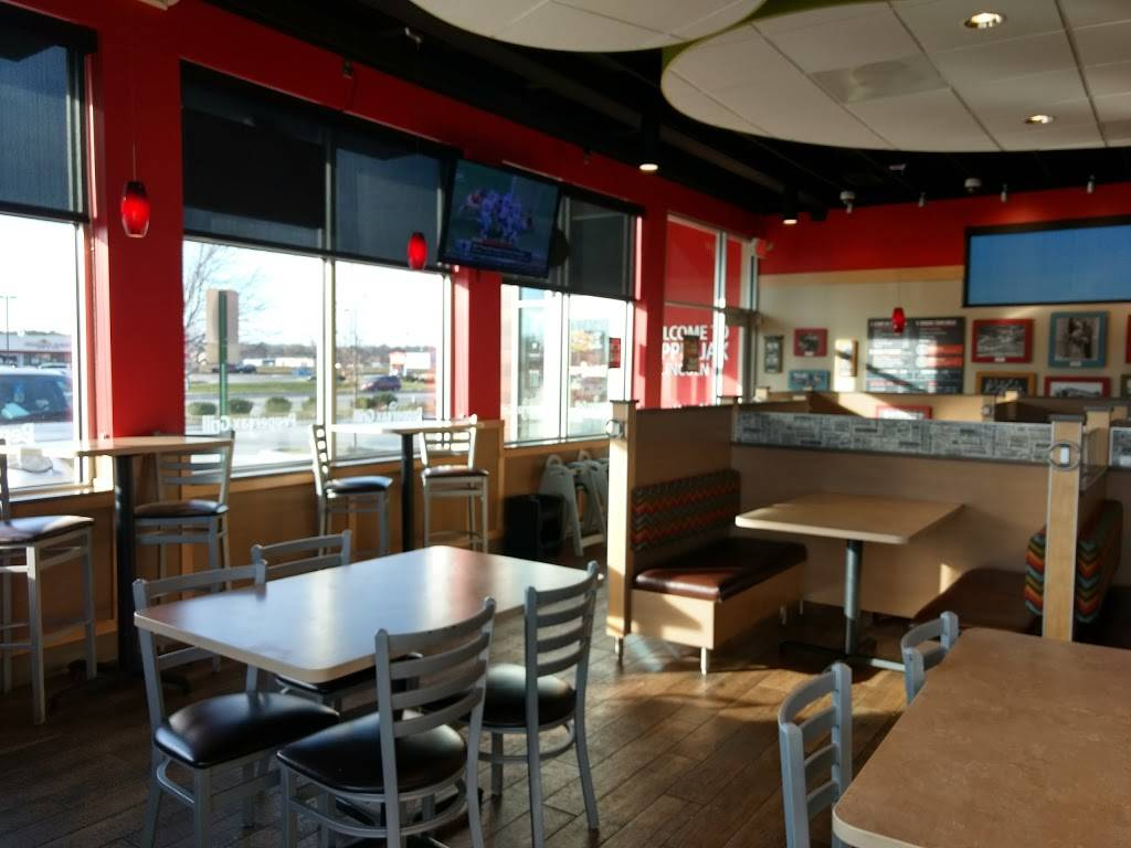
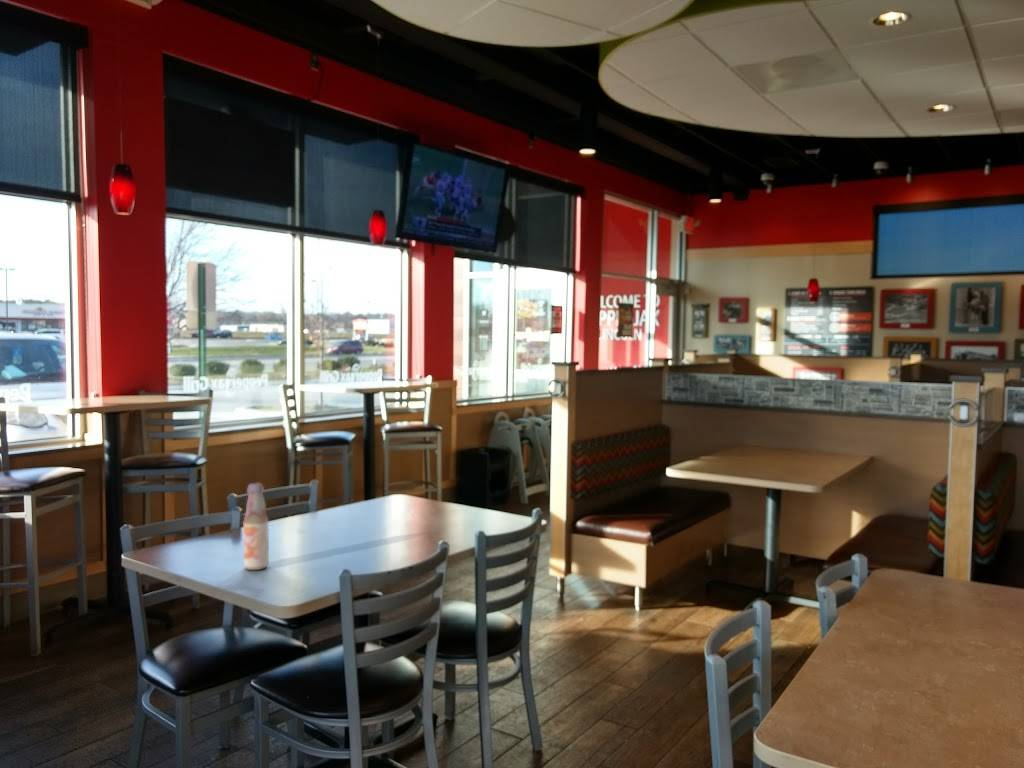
+ bottle (255, 525)
